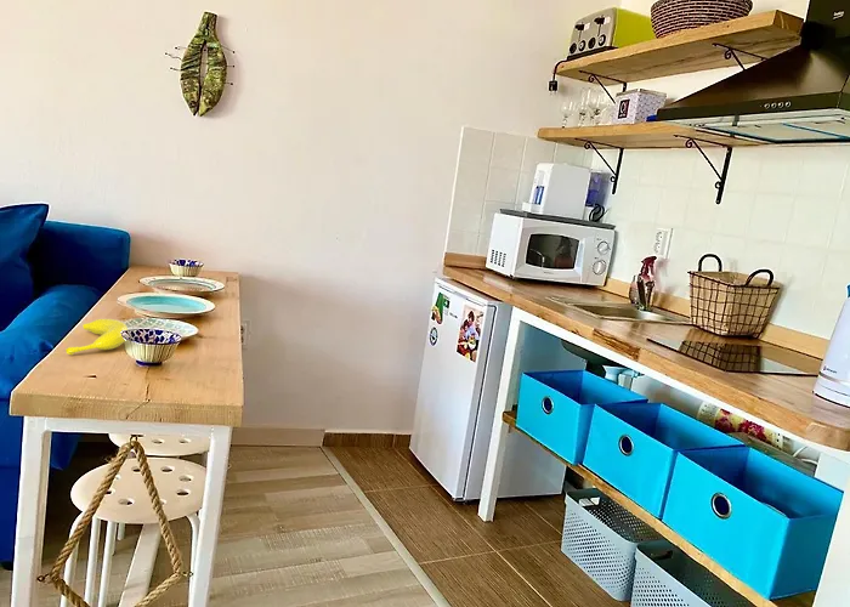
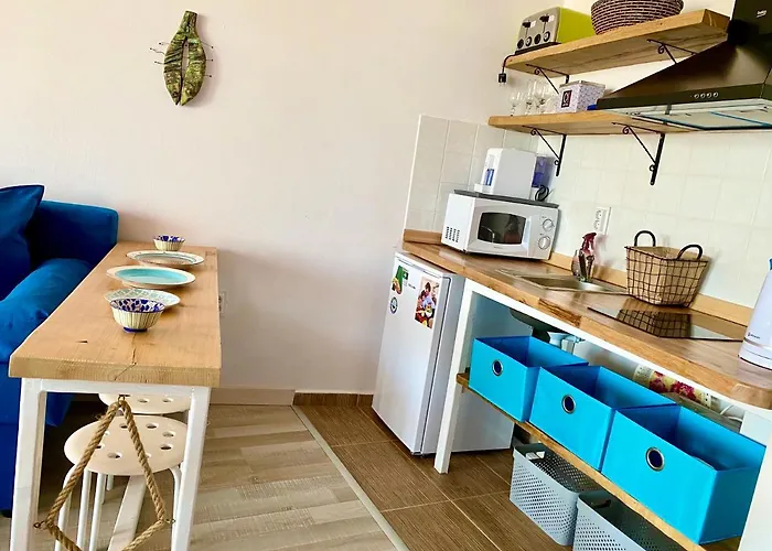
- banana (101, 334)
